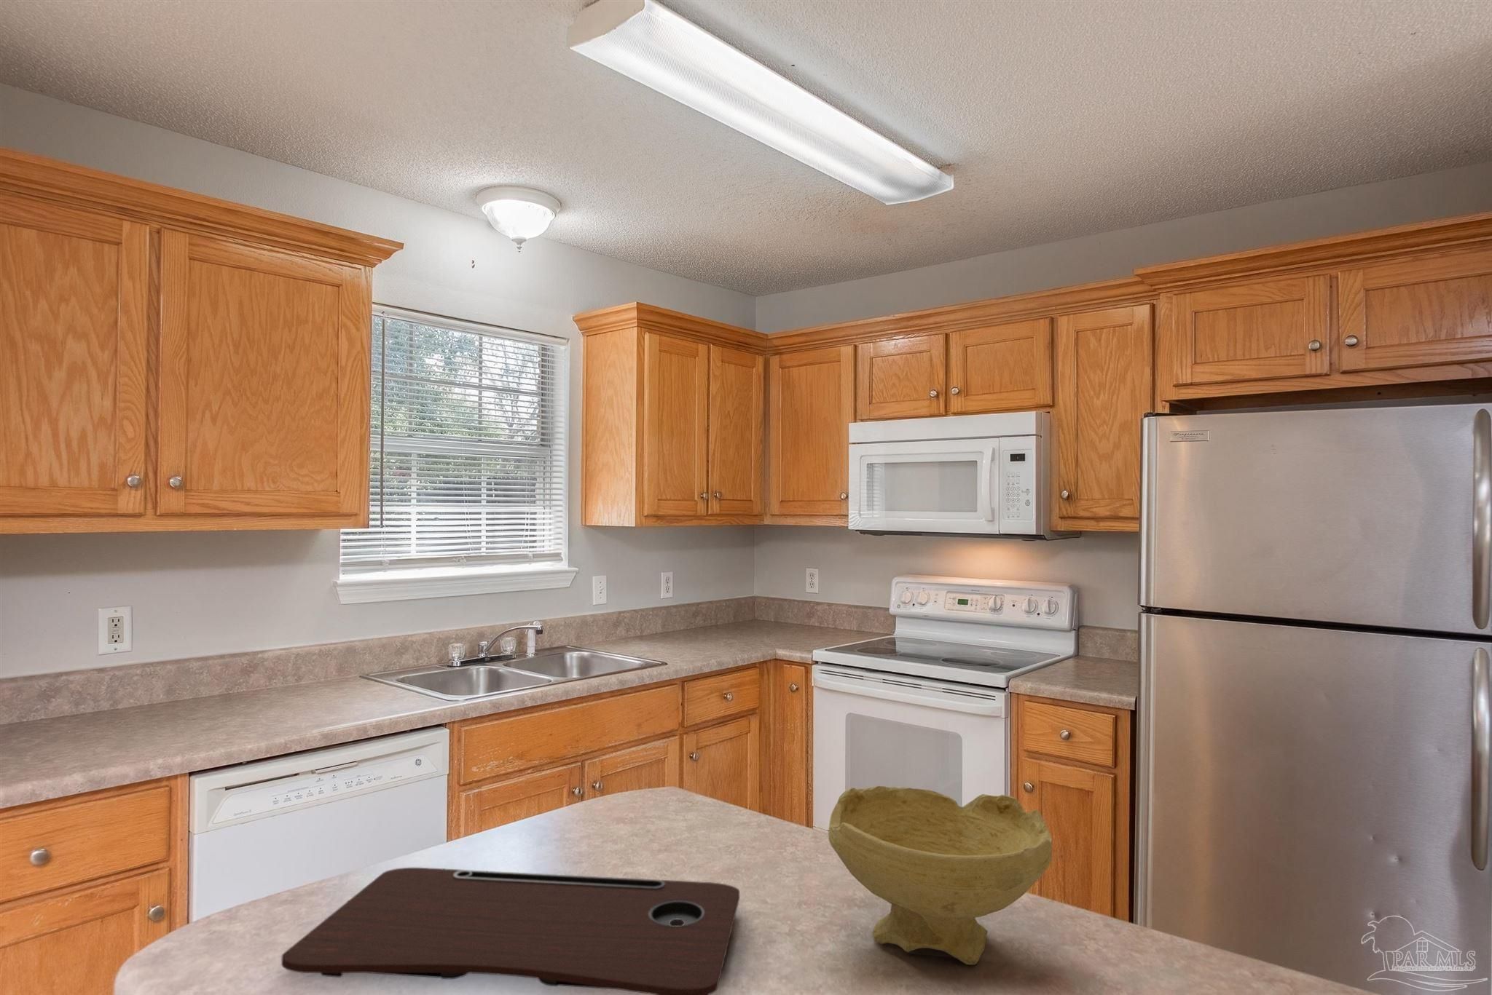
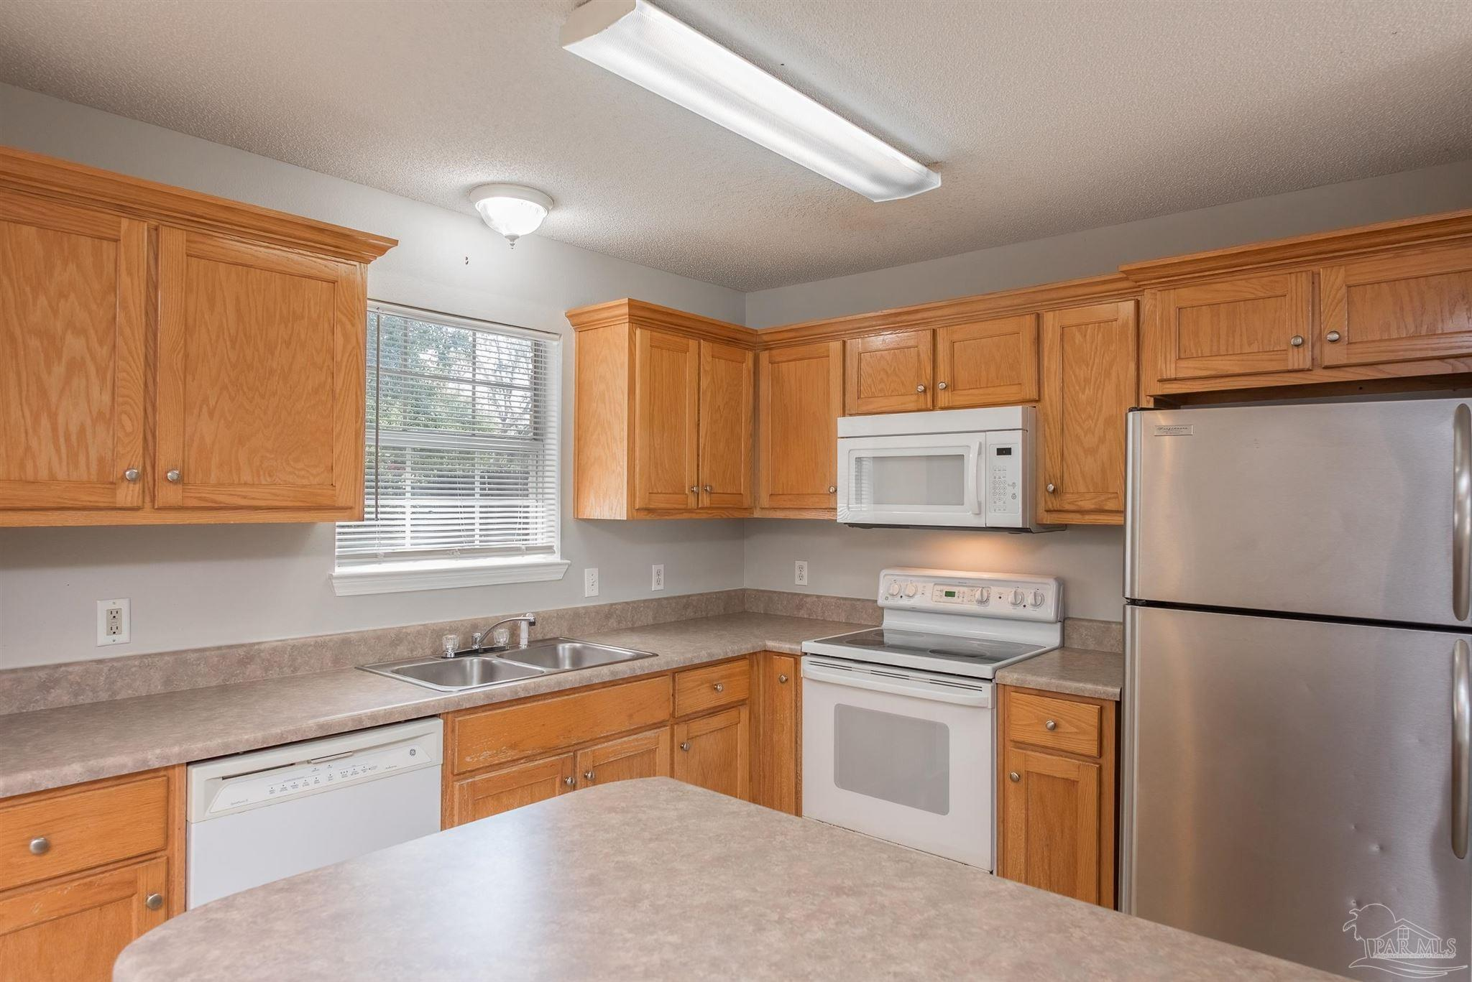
- bowl (937, 876)
- cutting board (529, 929)
